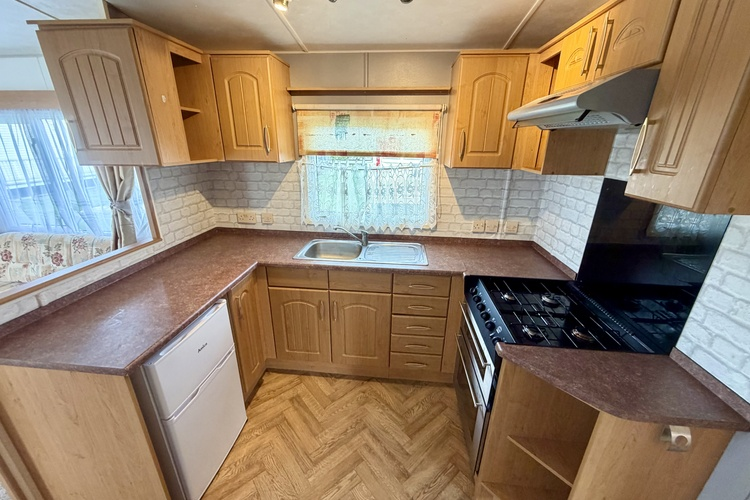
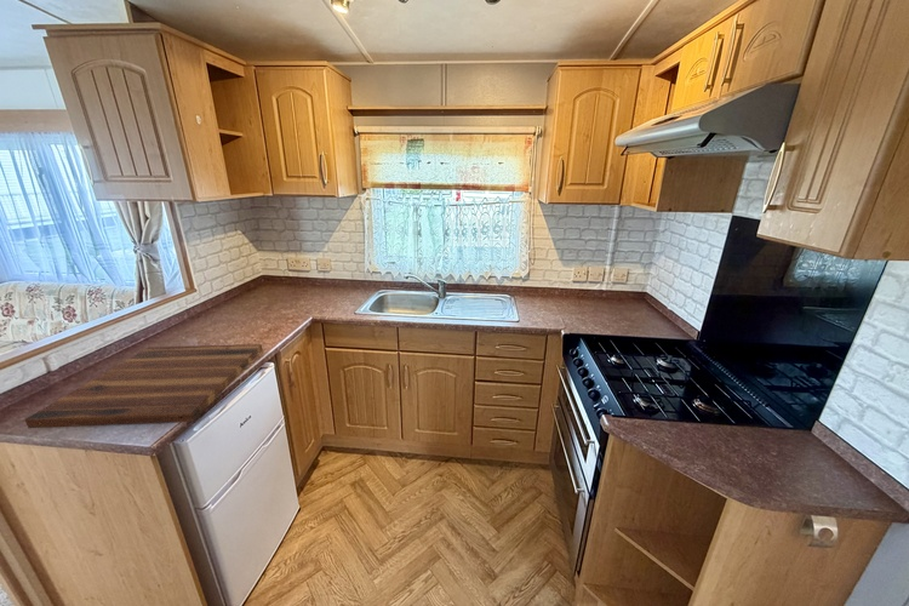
+ cutting board (167, 378)
